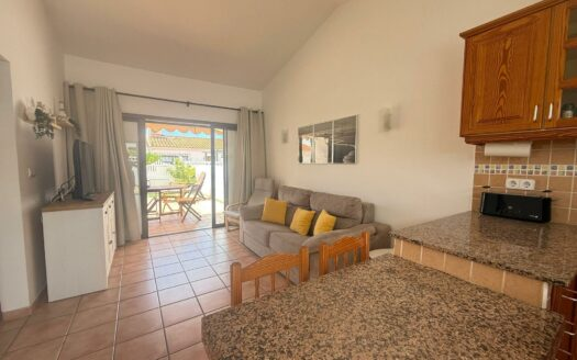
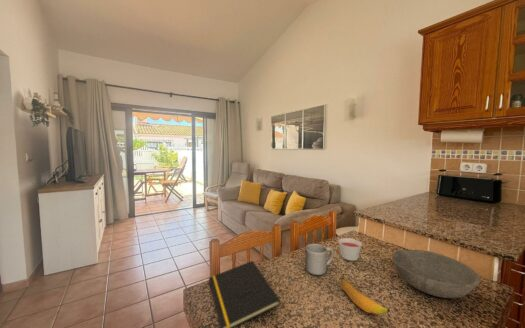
+ candle (349, 249)
+ mug (320, 258)
+ notepad (240, 289)
+ banana (361, 296)
+ bowl (431, 275)
